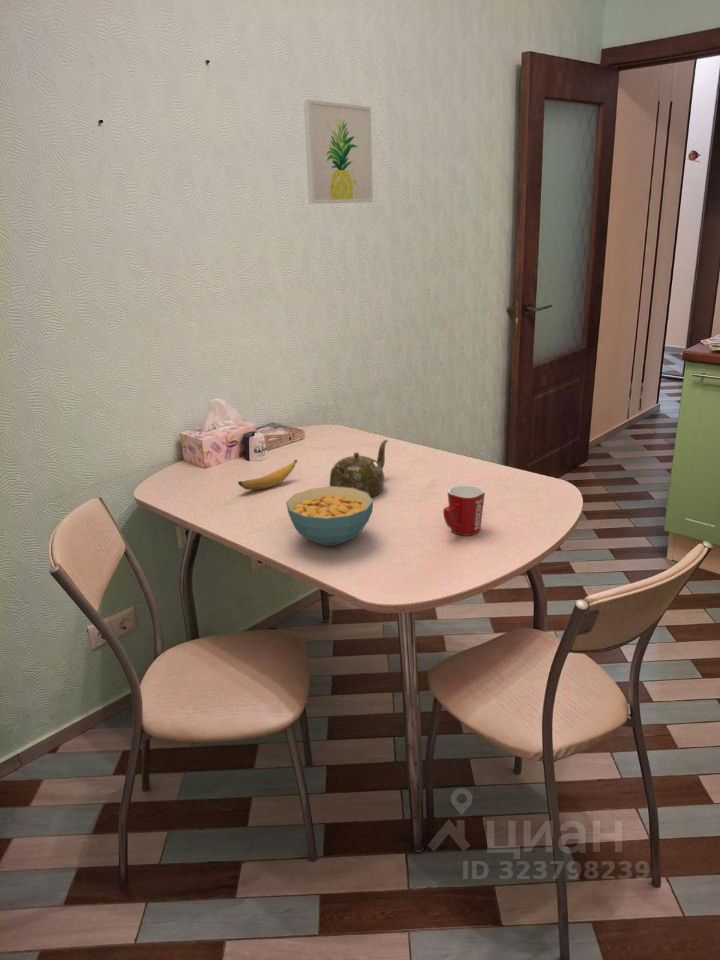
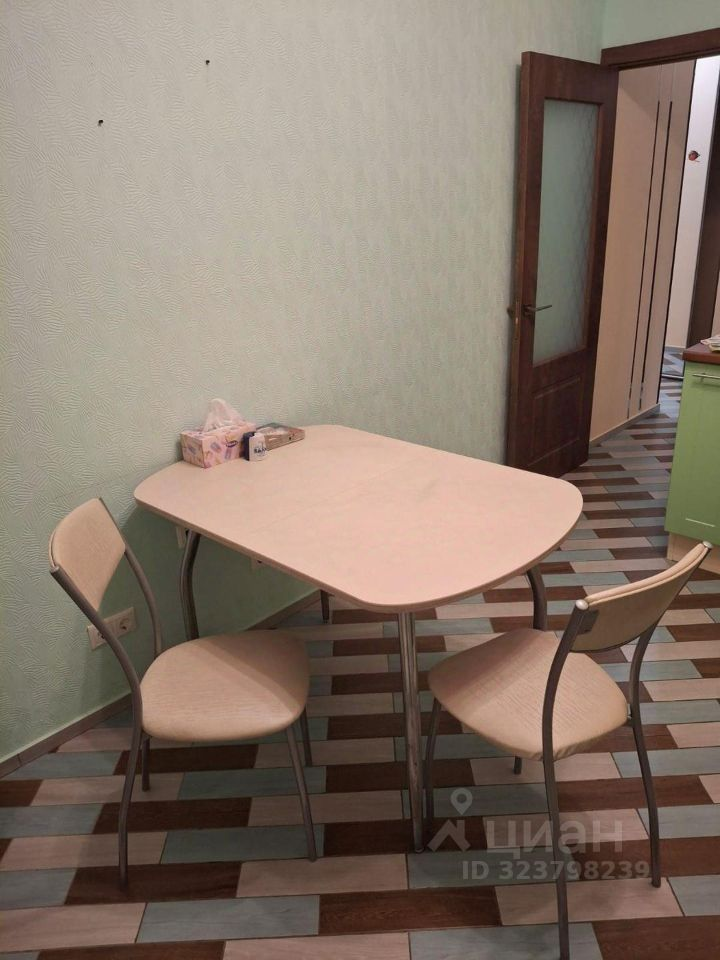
- mug (460, 513)
- banana (268, 476)
- teapot (359, 470)
- cereal bowl (330, 521)
- wall art (340, 154)
